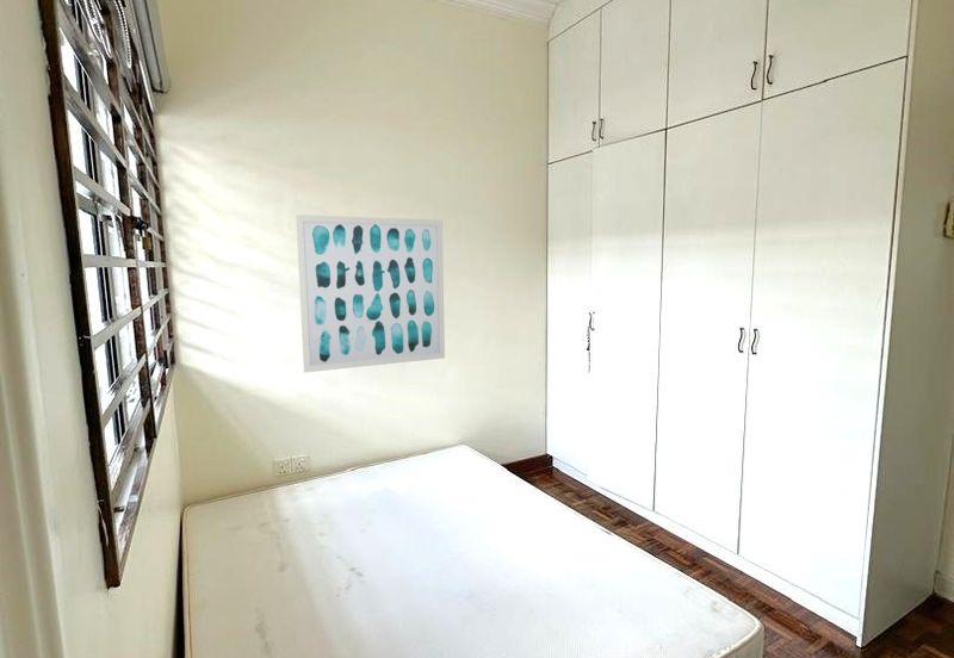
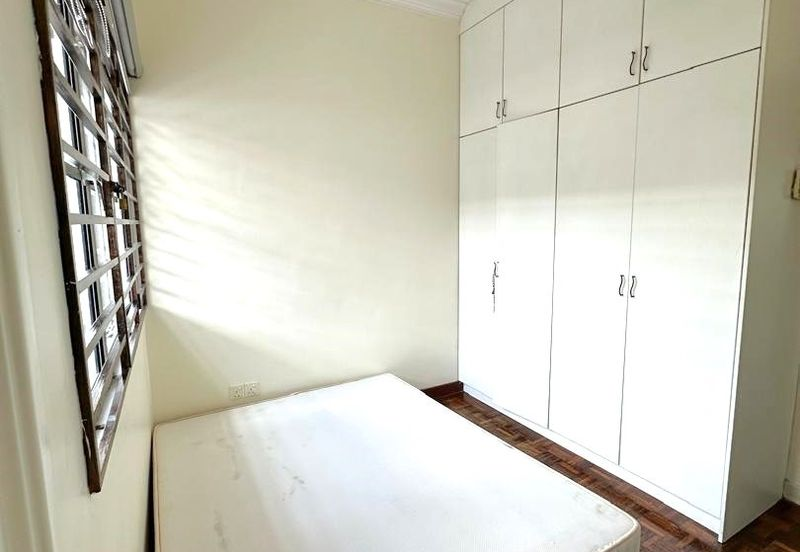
- wall art (376, 292)
